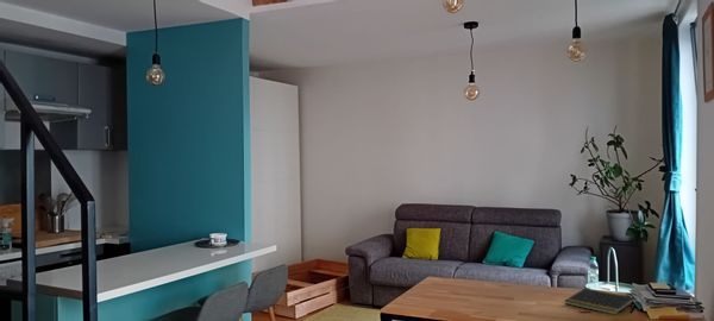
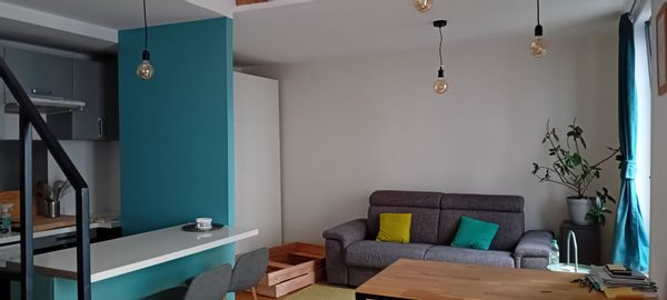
- notepad (599, 300)
